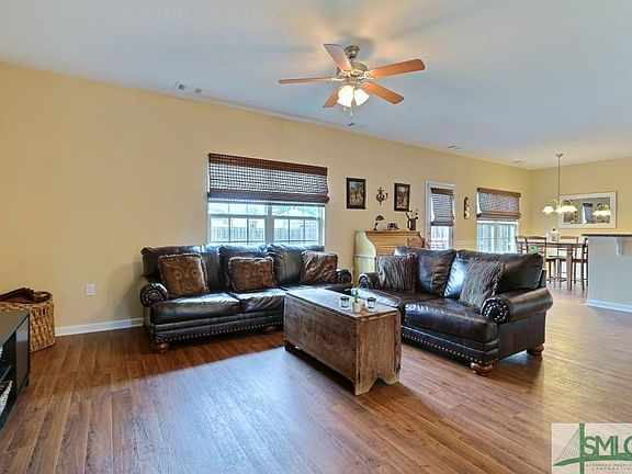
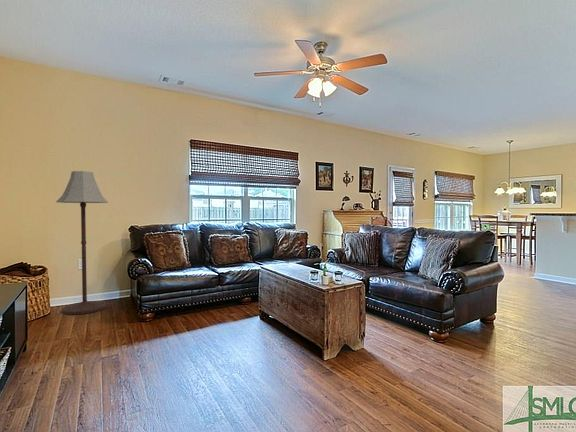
+ floor lamp (83, 240)
